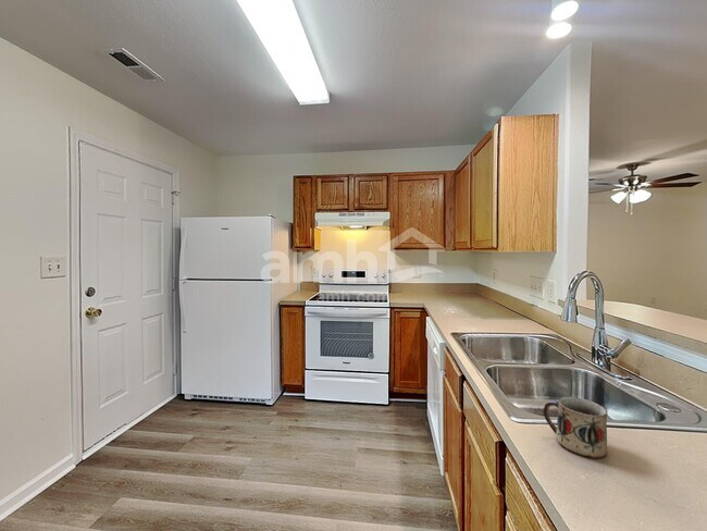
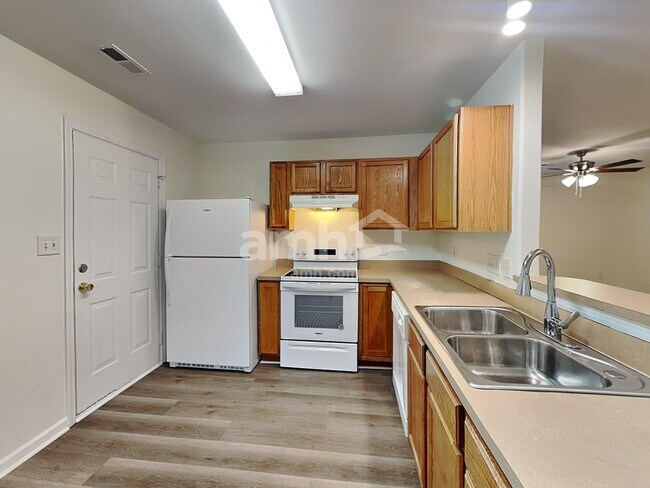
- mug (576, 423)
